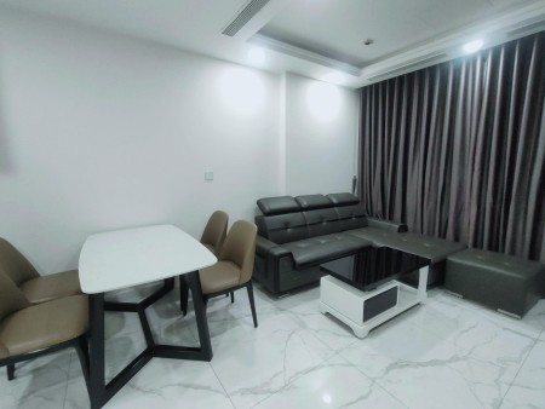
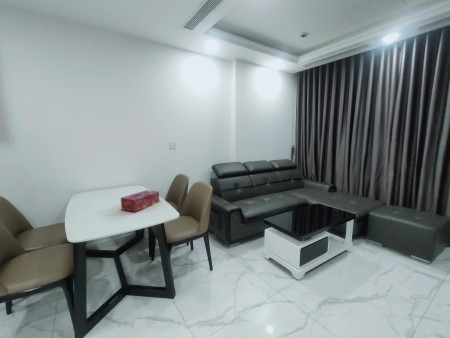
+ tissue box (141, 200)
